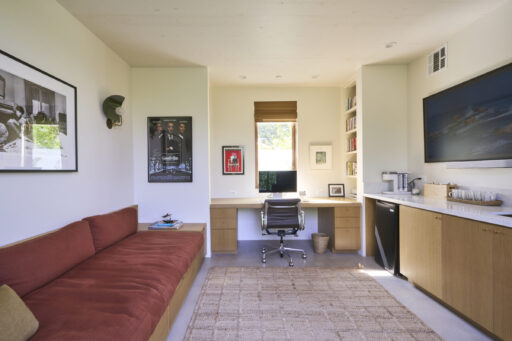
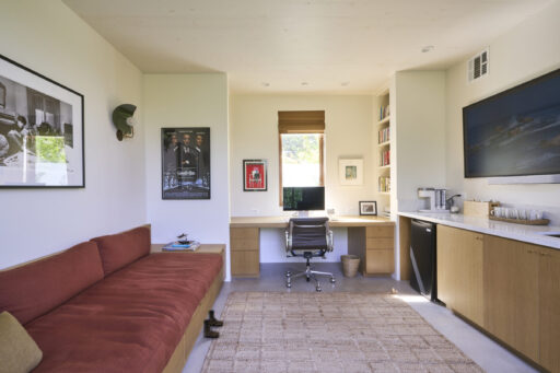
+ boots (213, 323)
